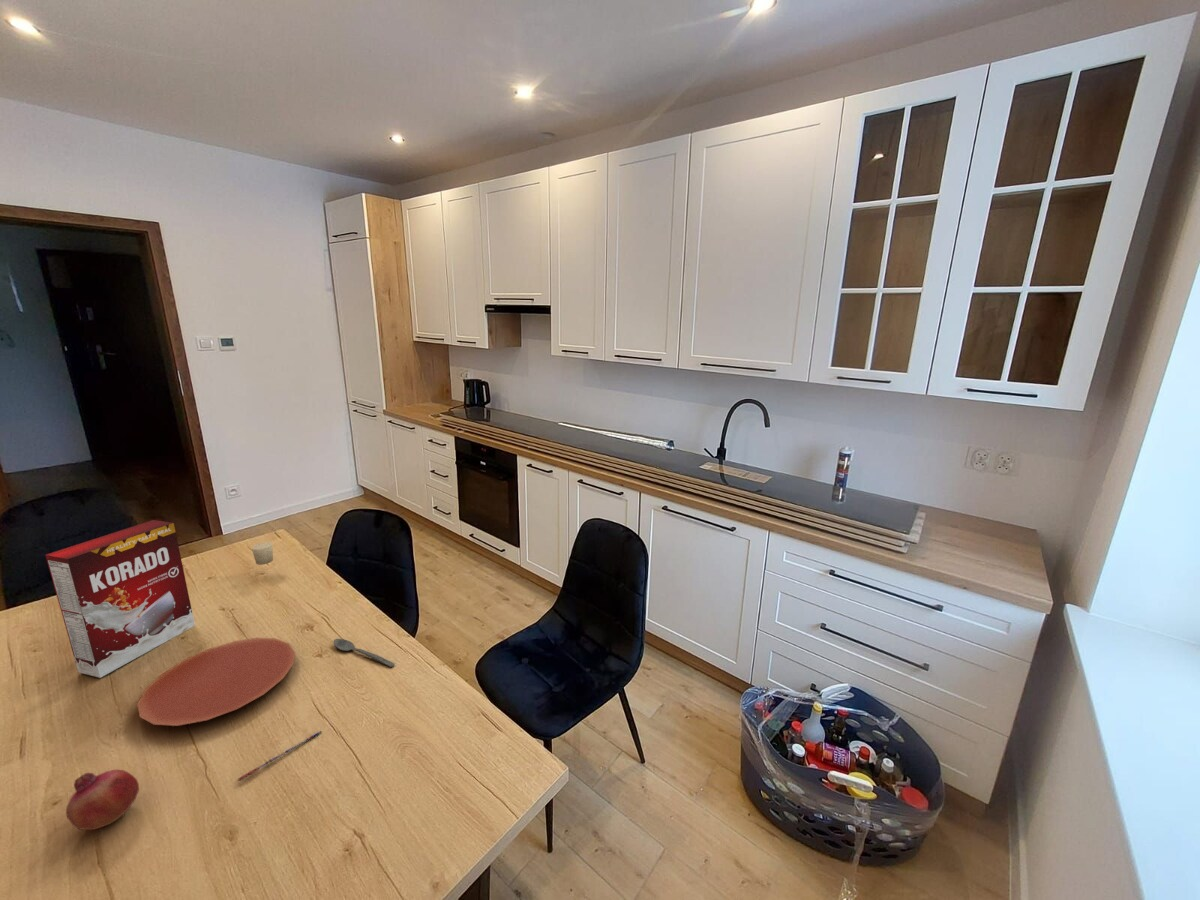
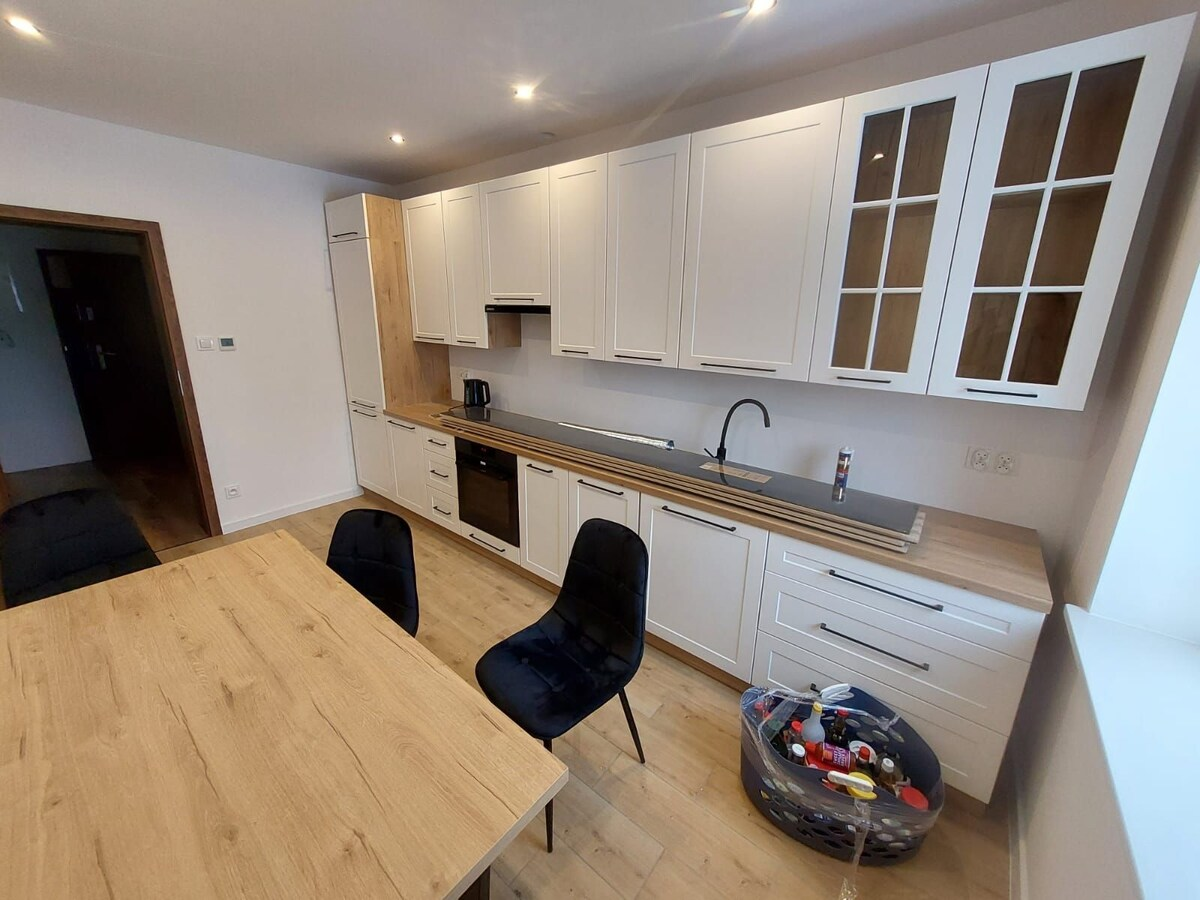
- fruit (102, 795)
- spoon (363, 652)
- plate (223, 680)
- pen (282, 754)
- cereal box (128, 594)
- candle (264, 560)
